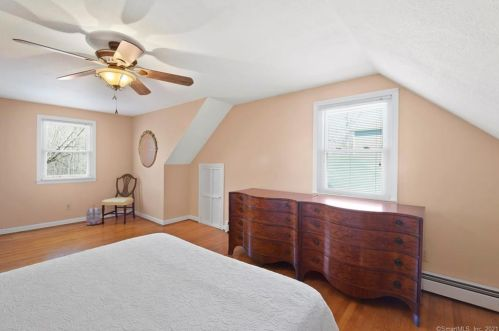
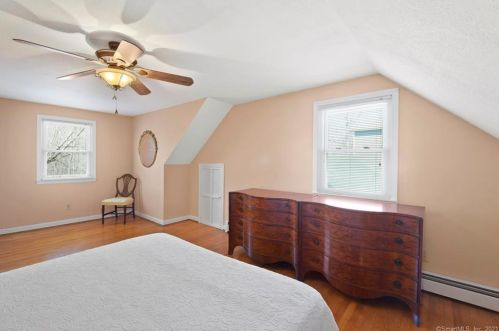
- backpack (93, 214)
